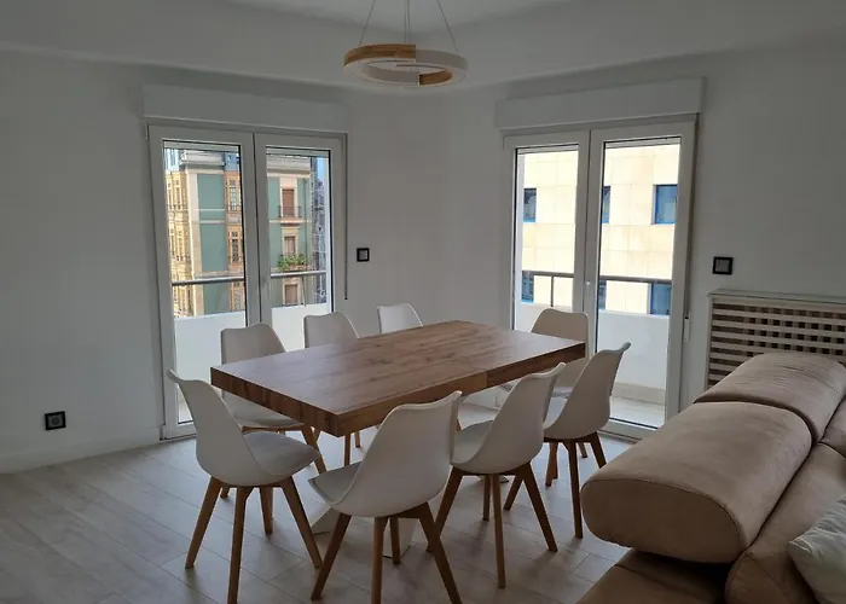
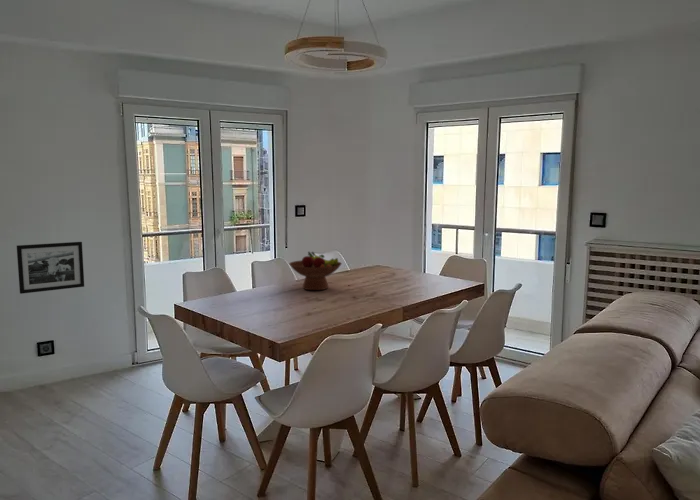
+ picture frame (51, 266)
+ fruit bowl (315, 271)
